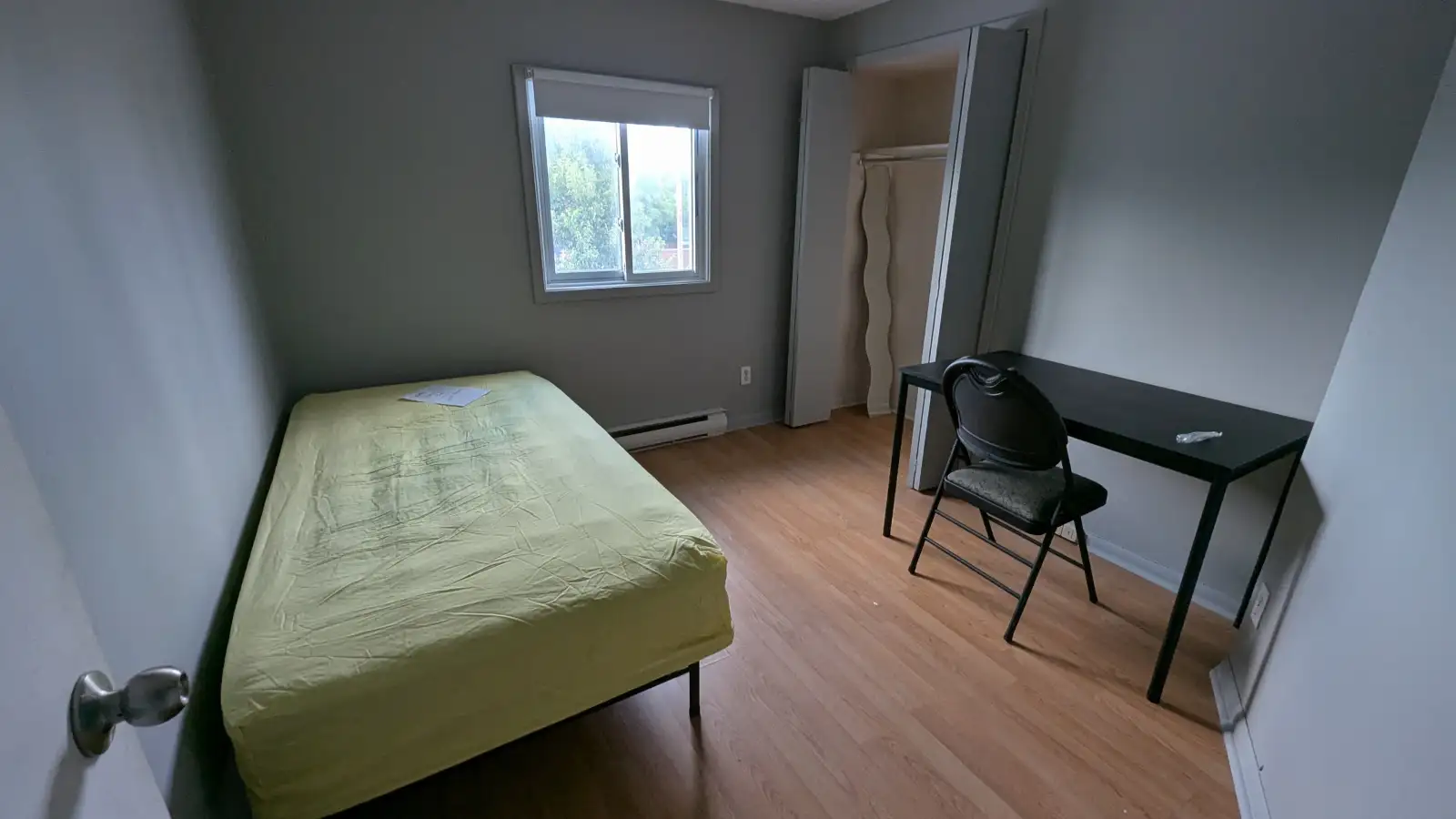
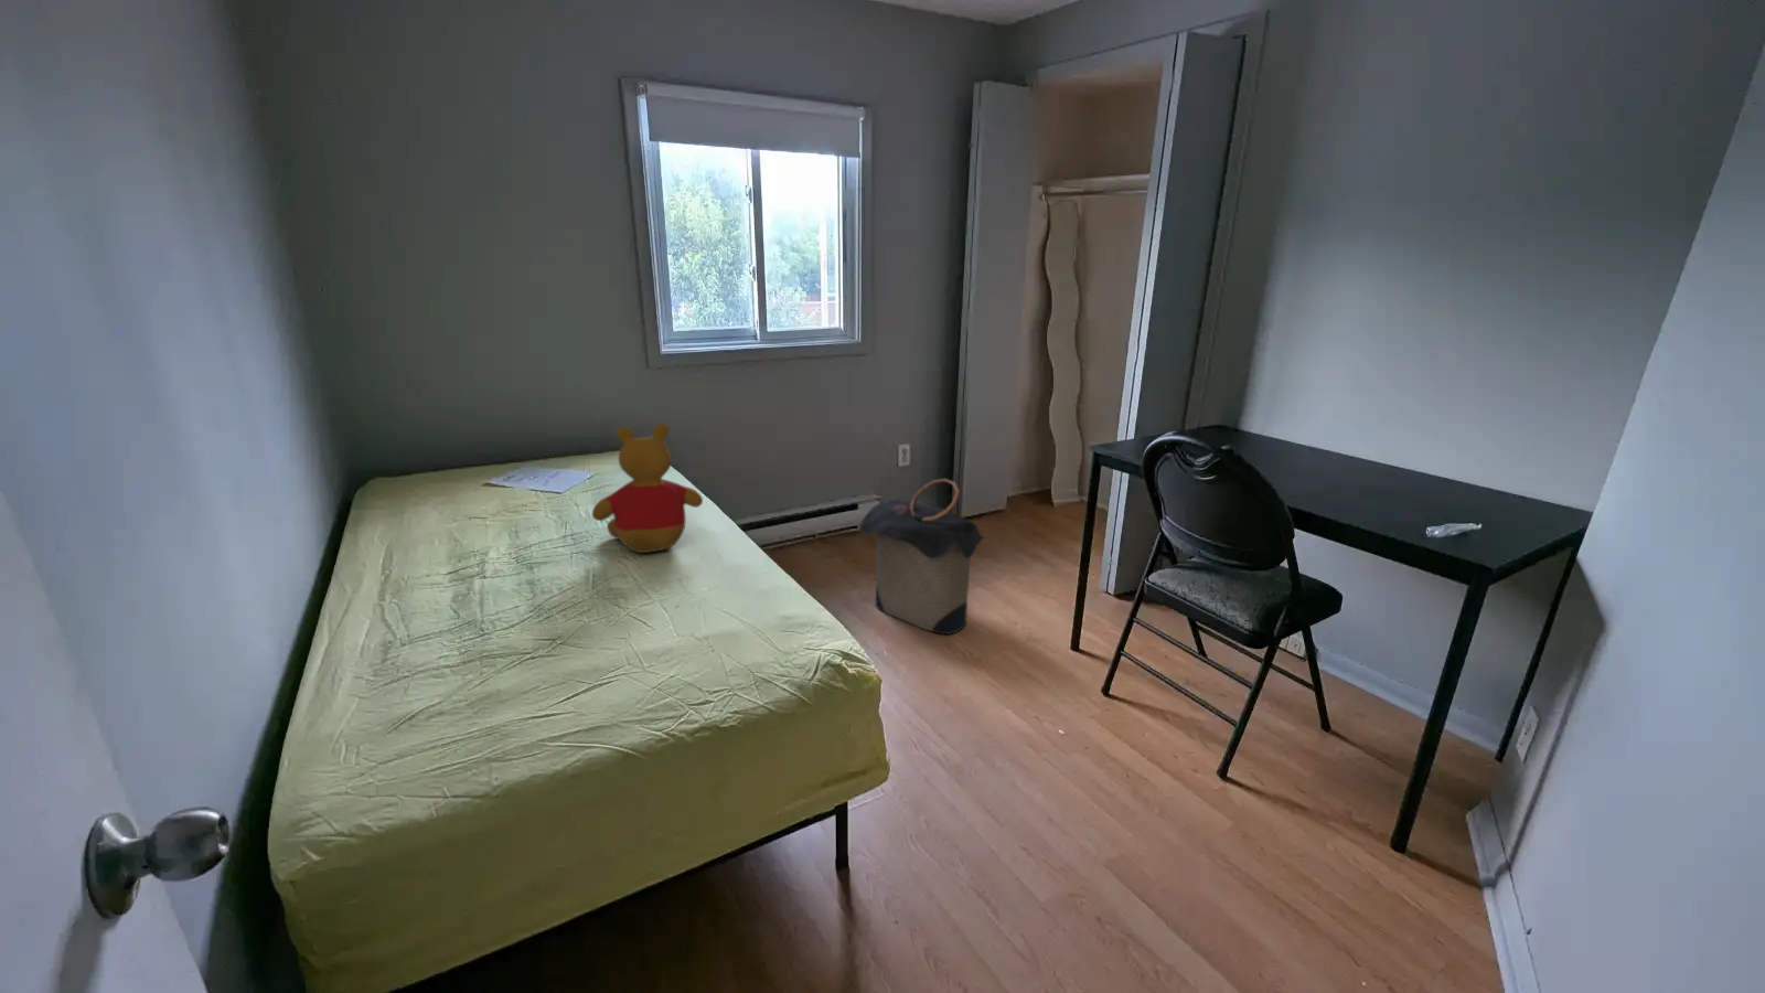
+ teddy bear (644, 484)
+ laundry hamper (918, 548)
